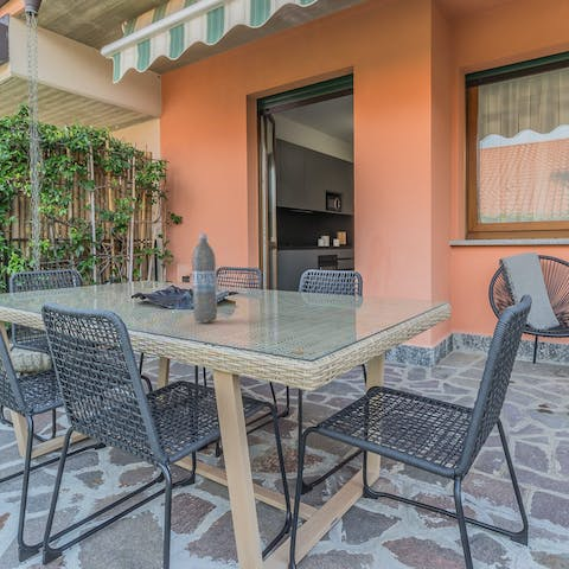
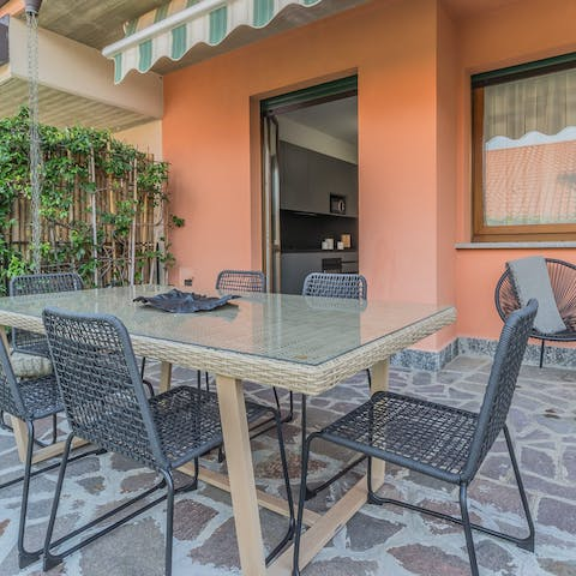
- water bottle (204, 277)
